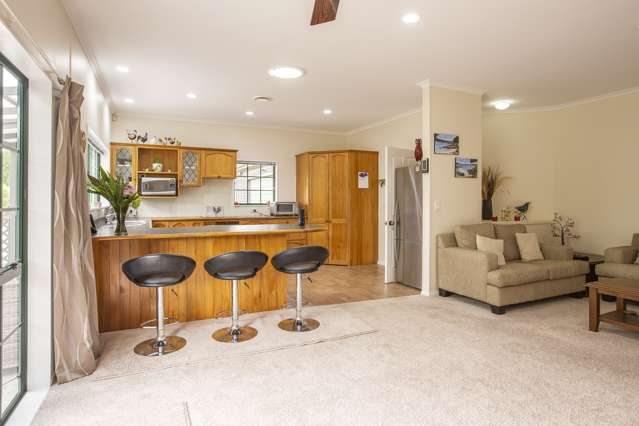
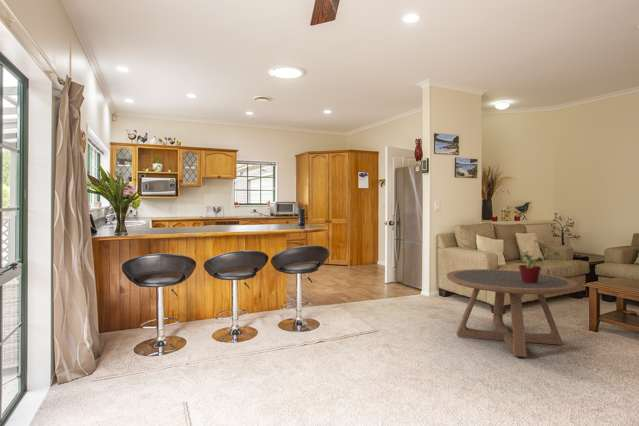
+ potted plant (539, 261)
+ coffee table (511, 308)
